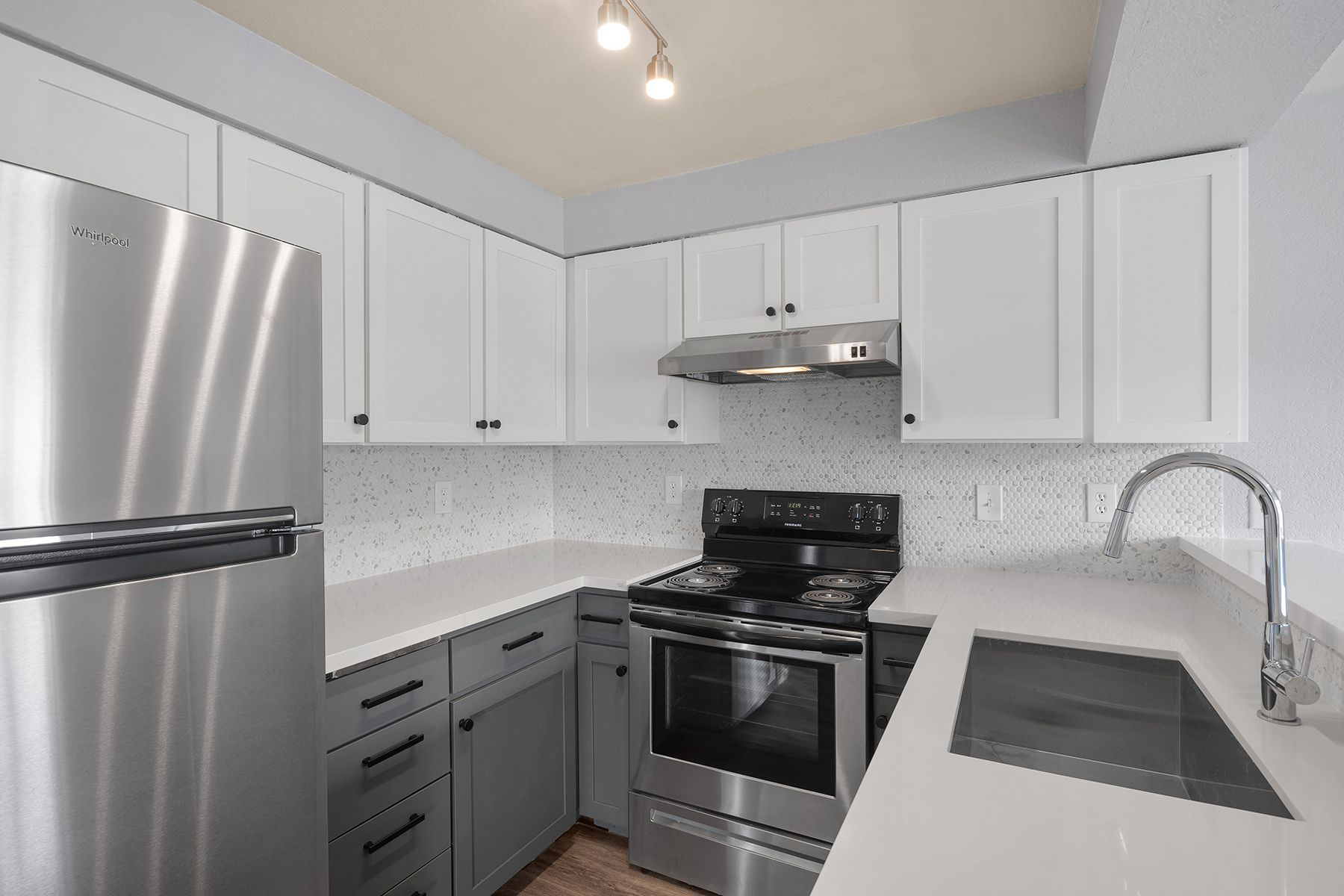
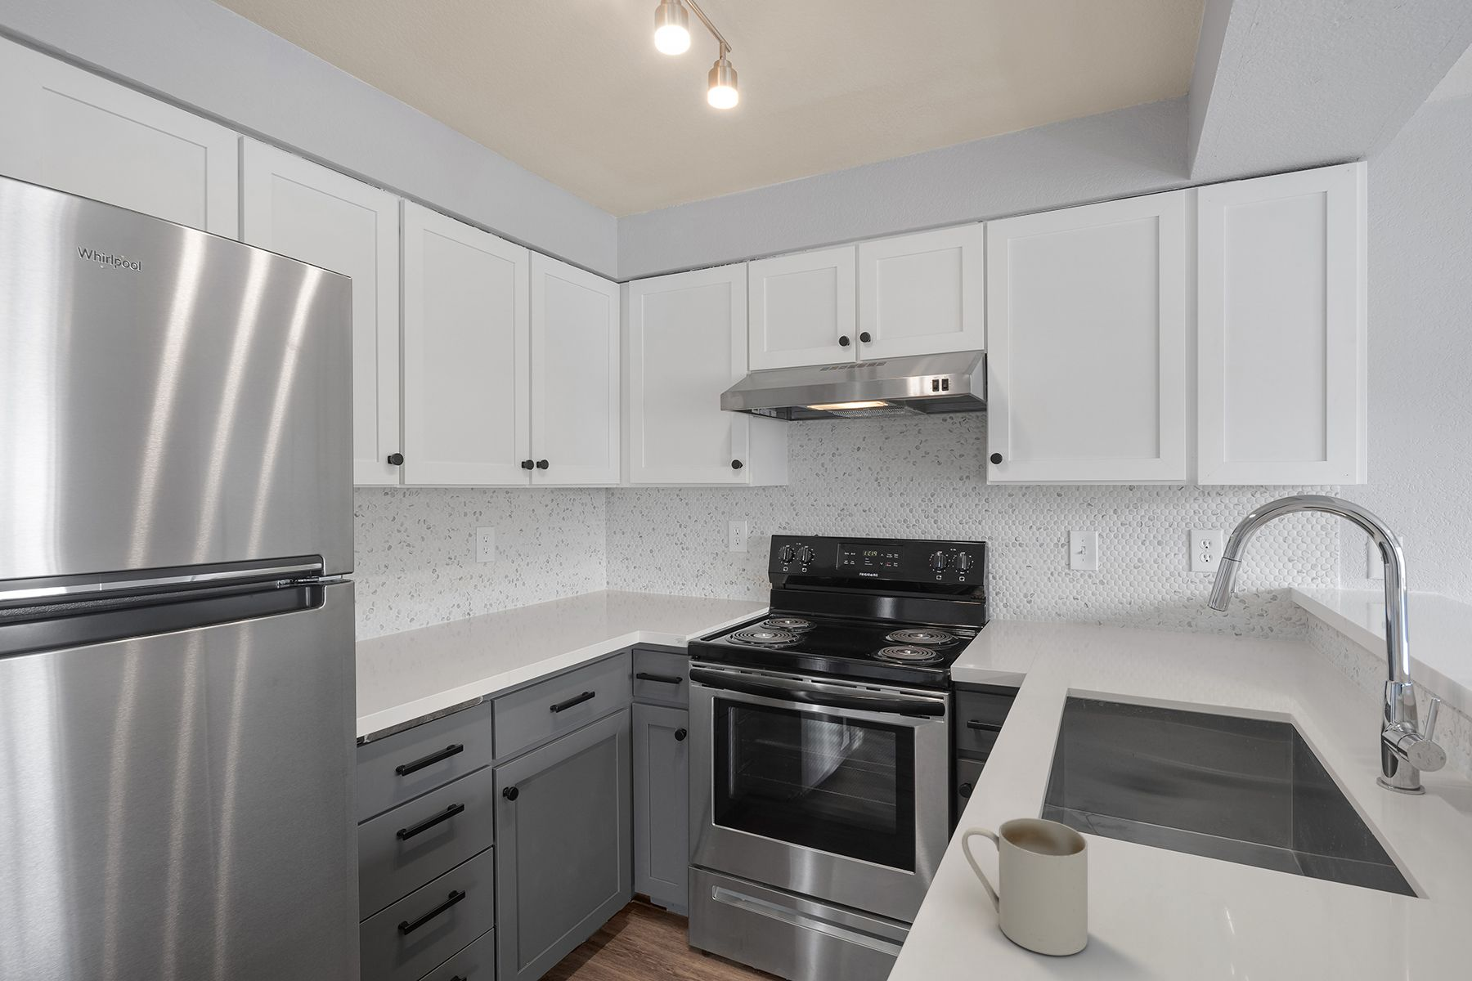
+ mug (1022, 878)
